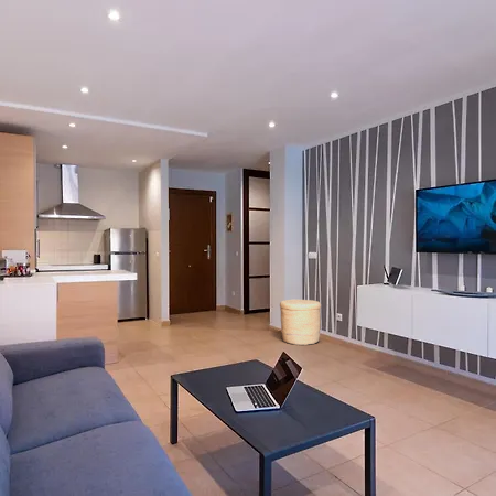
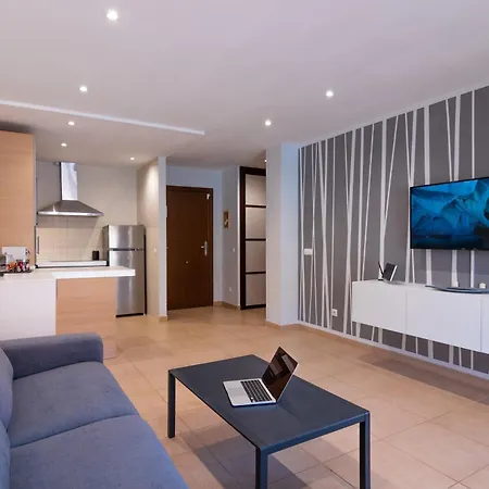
- basket (300, 321)
